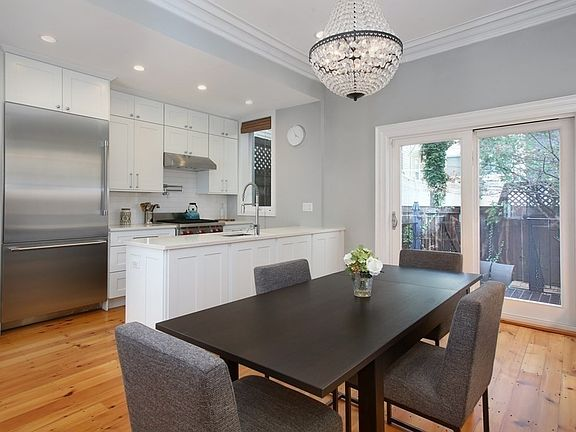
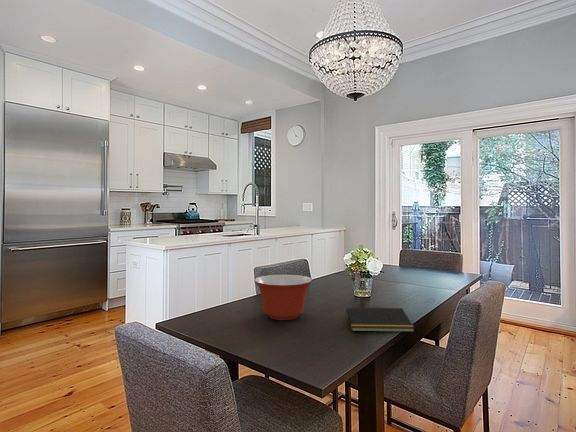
+ notepad (378, 319)
+ mixing bowl (283, 297)
